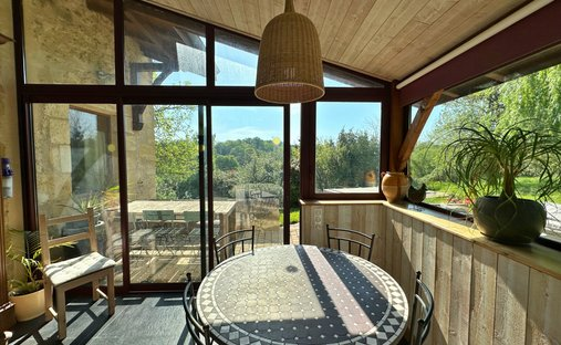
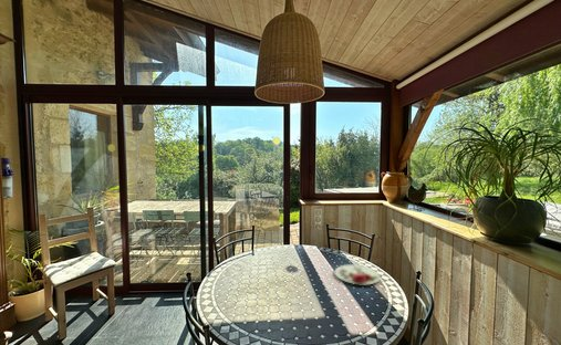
+ plate (356, 273)
